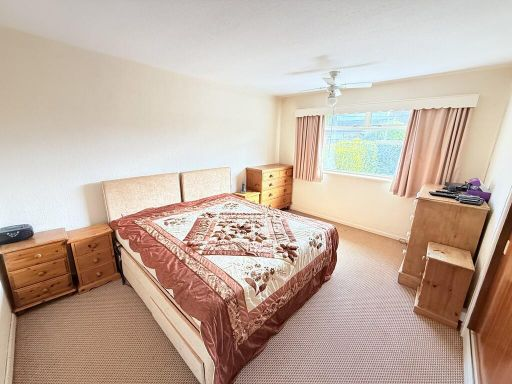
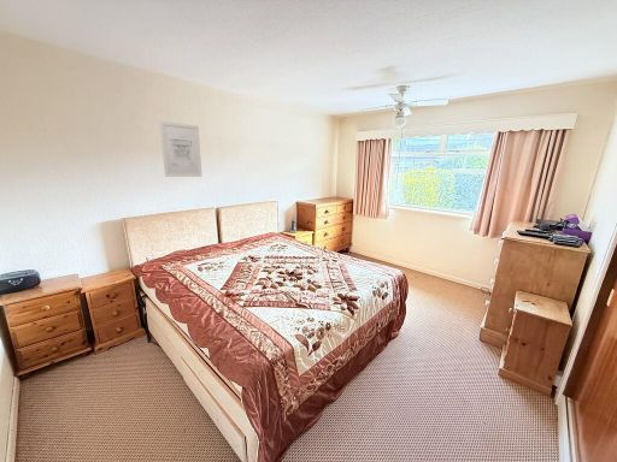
+ wall art (182, 150)
